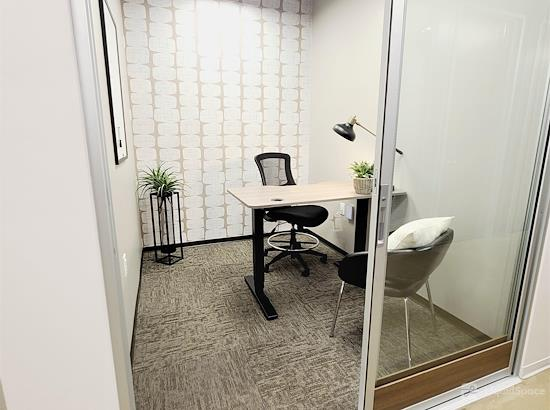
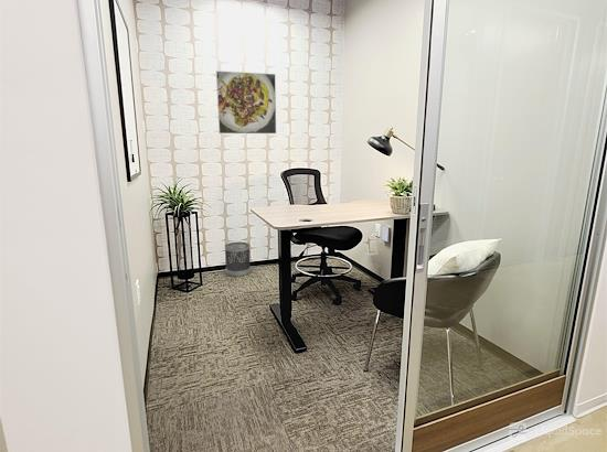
+ wastebasket (237, 258)
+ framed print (247, 104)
